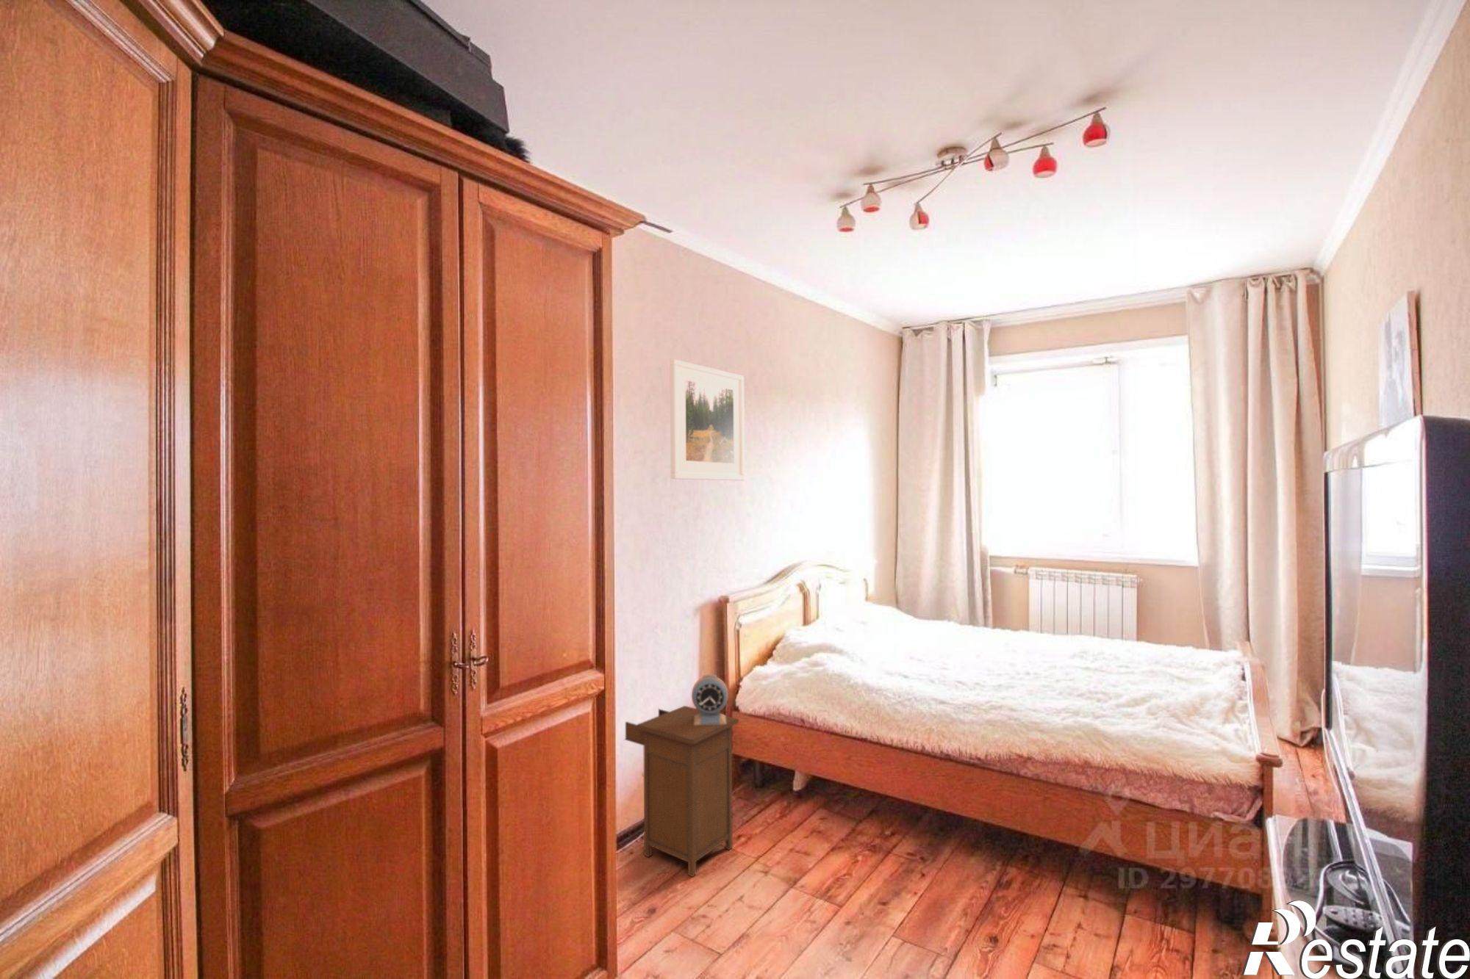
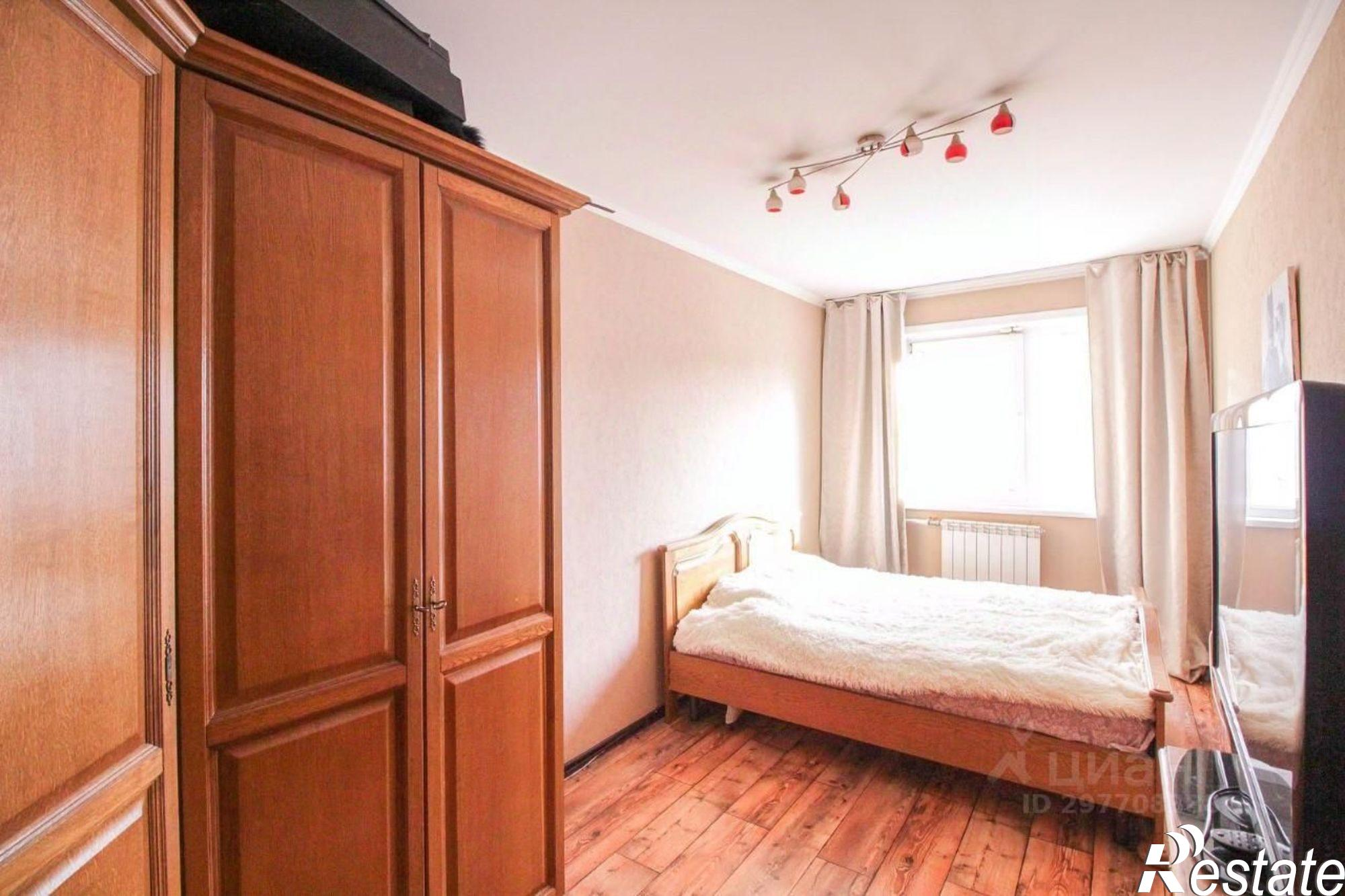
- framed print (709, 424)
- nightstand (675, 782)
- alarm clock (709, 697)
